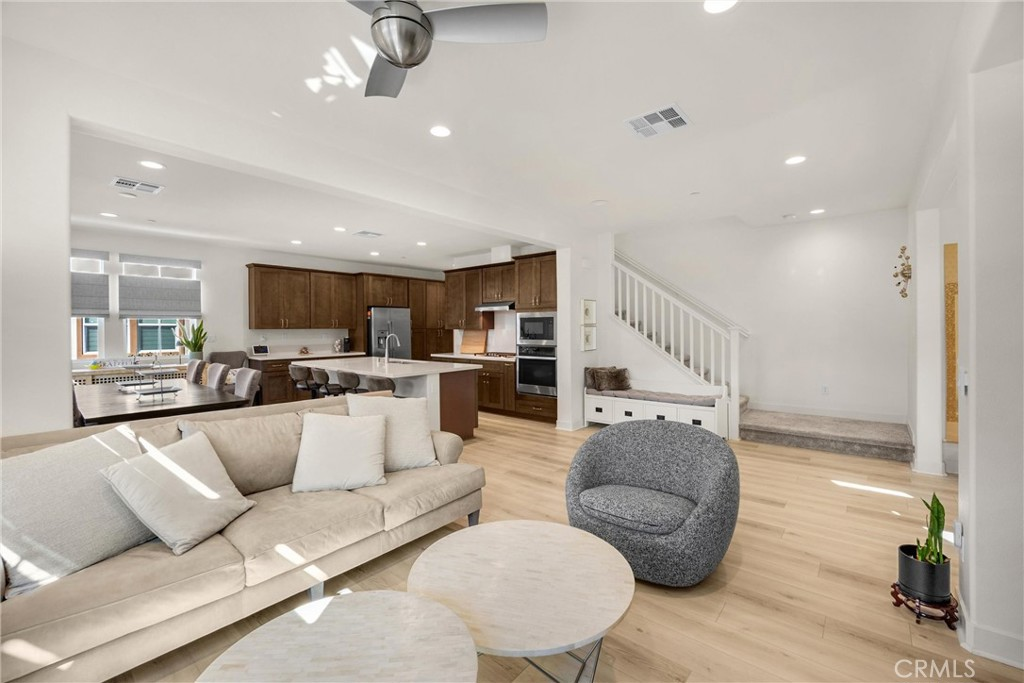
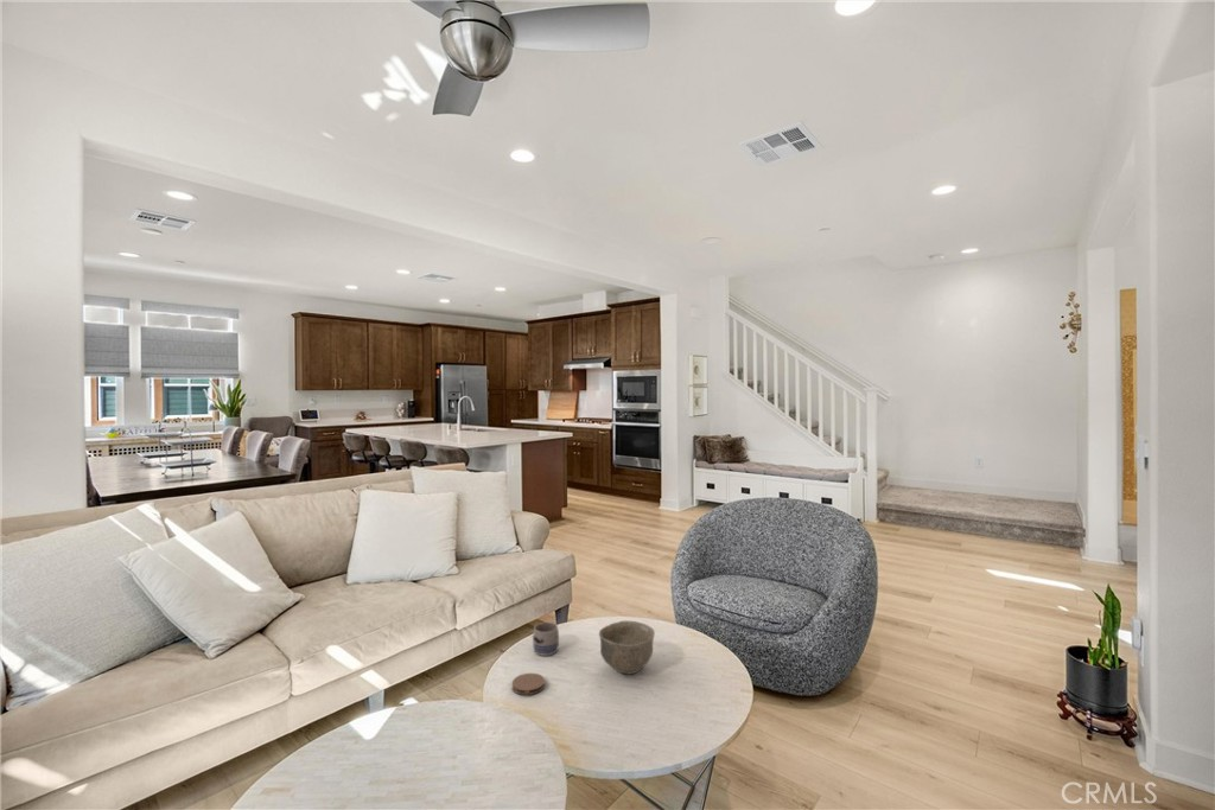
+ mug (543, 637)
+ bowl (626, 650)
+ coaster (528, 683)
